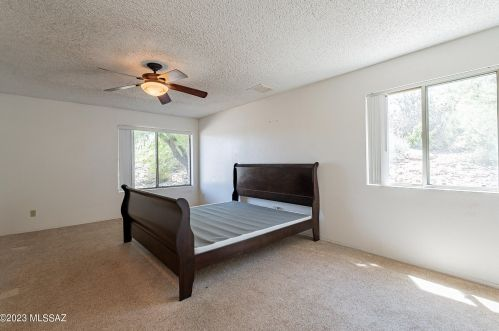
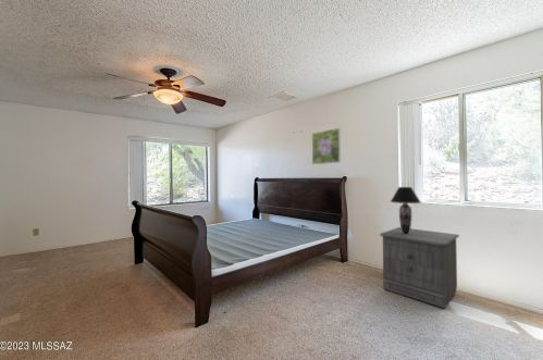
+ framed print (325, 147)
+ nightstand (418, 262)
+ table lamp (405, 210)
